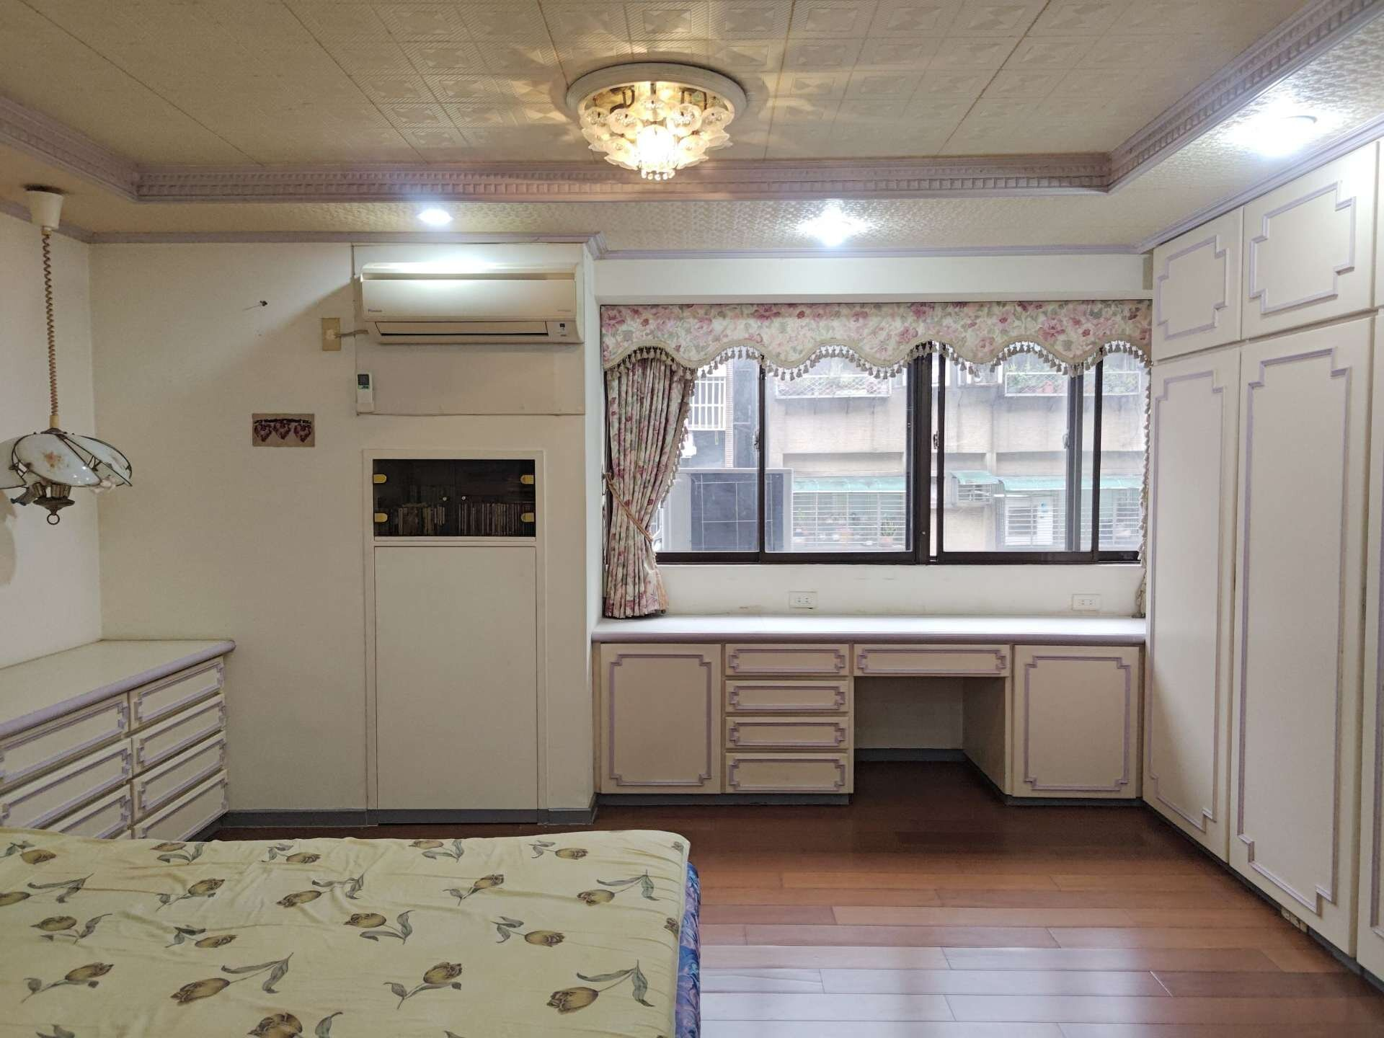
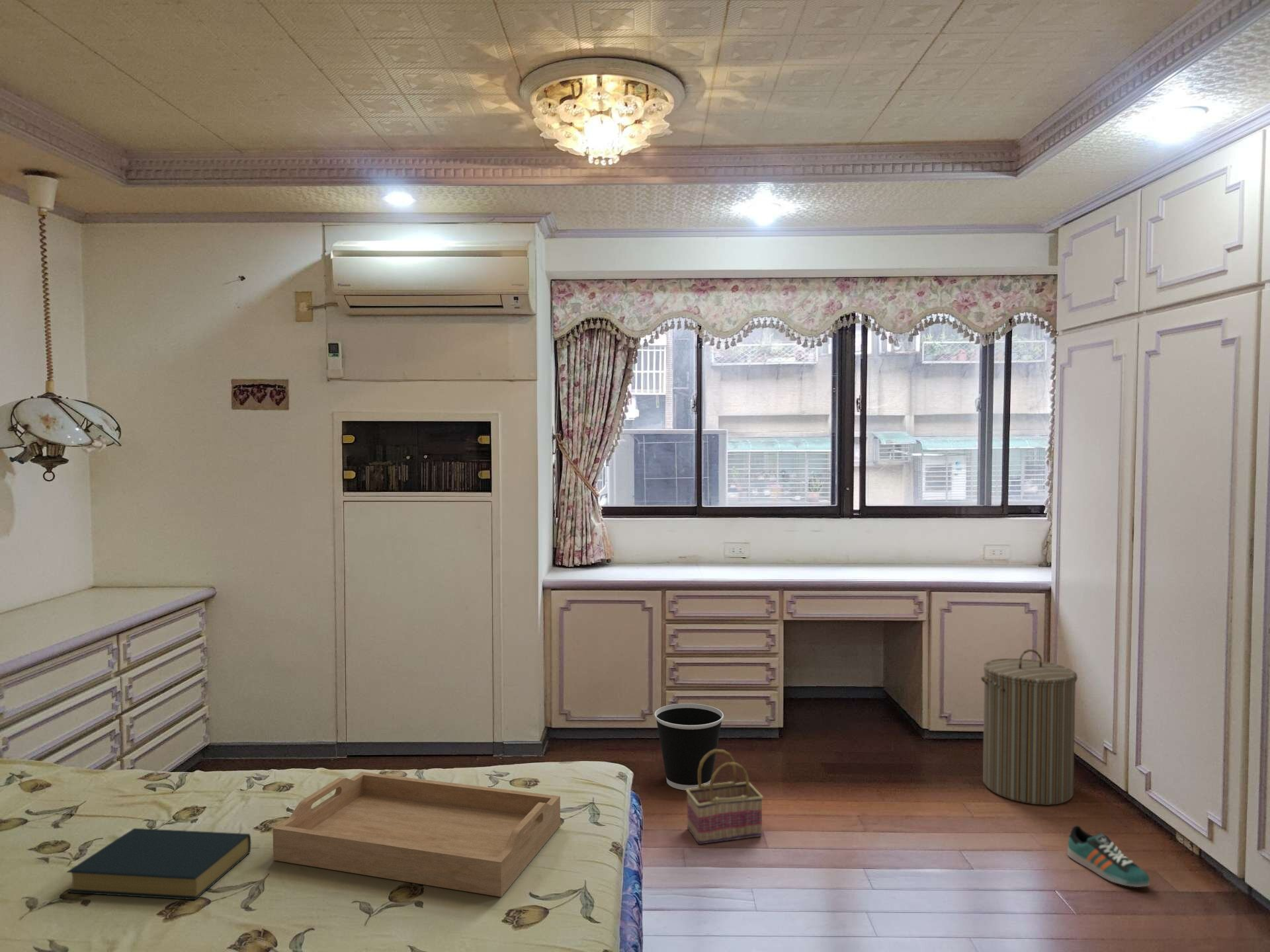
+ wastebasket (689, 747)
+ laundry hamper (1027, 719)
+ sneaker (1105, 855)
+ hardback book (163, 861)
+ basket (724, 793)
+ serving tray (423, 822)
